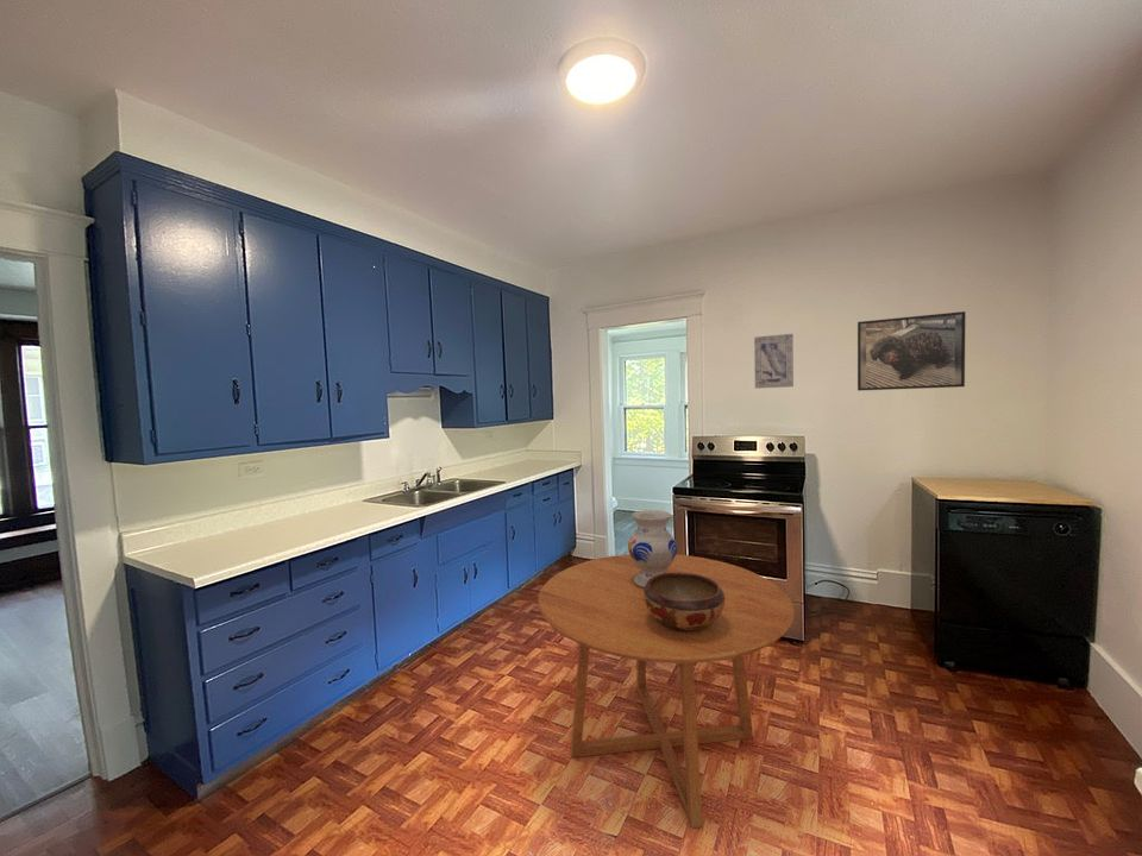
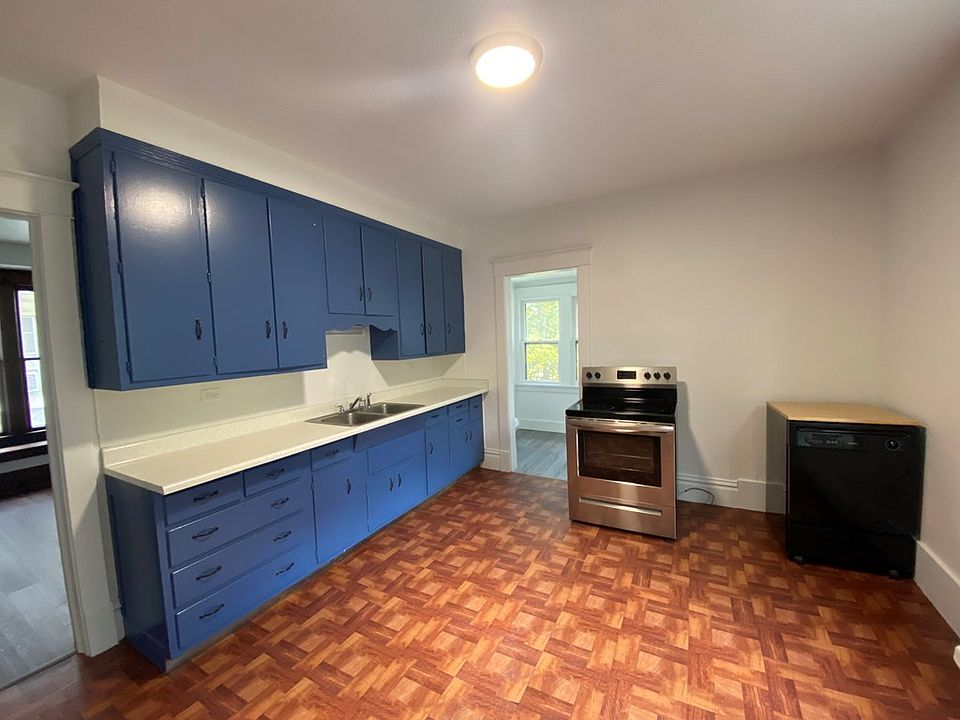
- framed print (908, 352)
- dining table (661, 661)
- wall art (773, 361)
- vase (652, 548)
- decorative bowl (683, 603)
